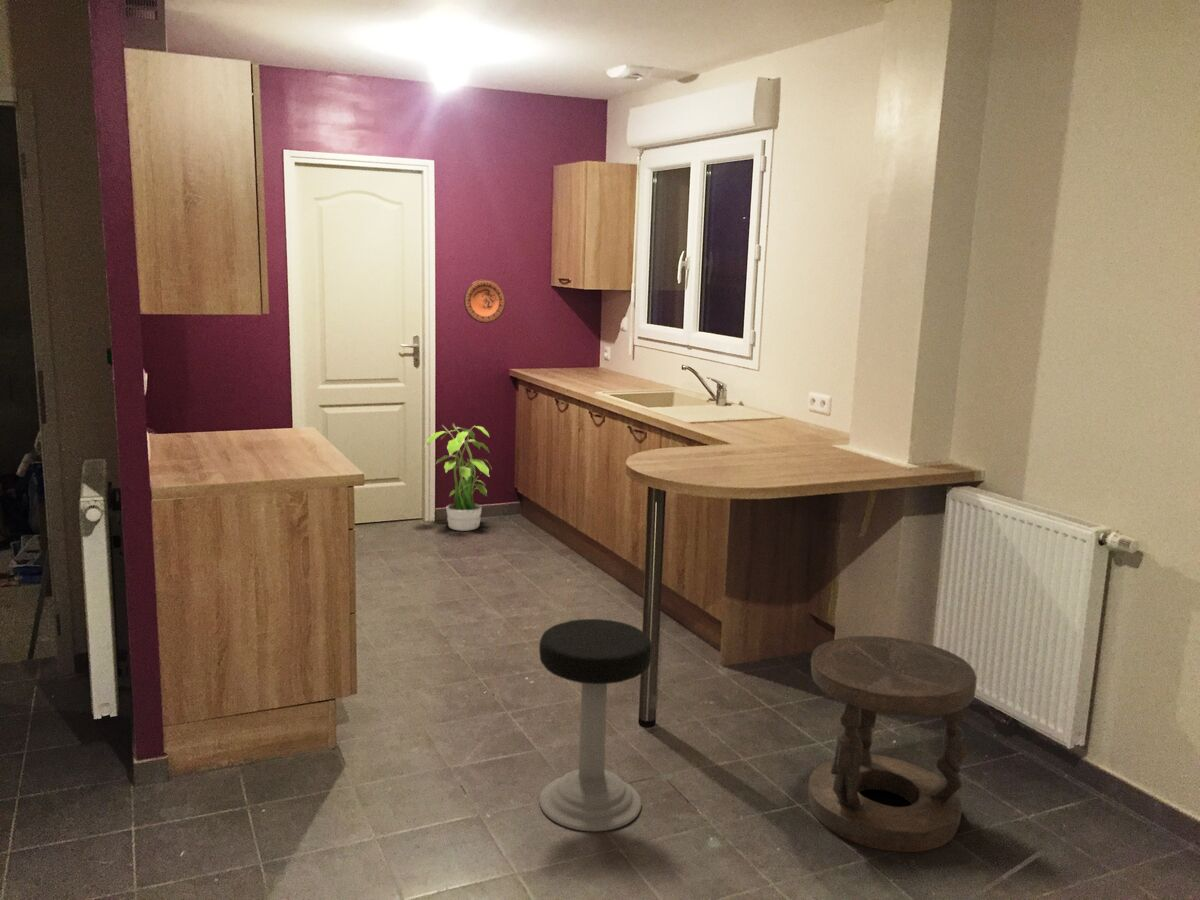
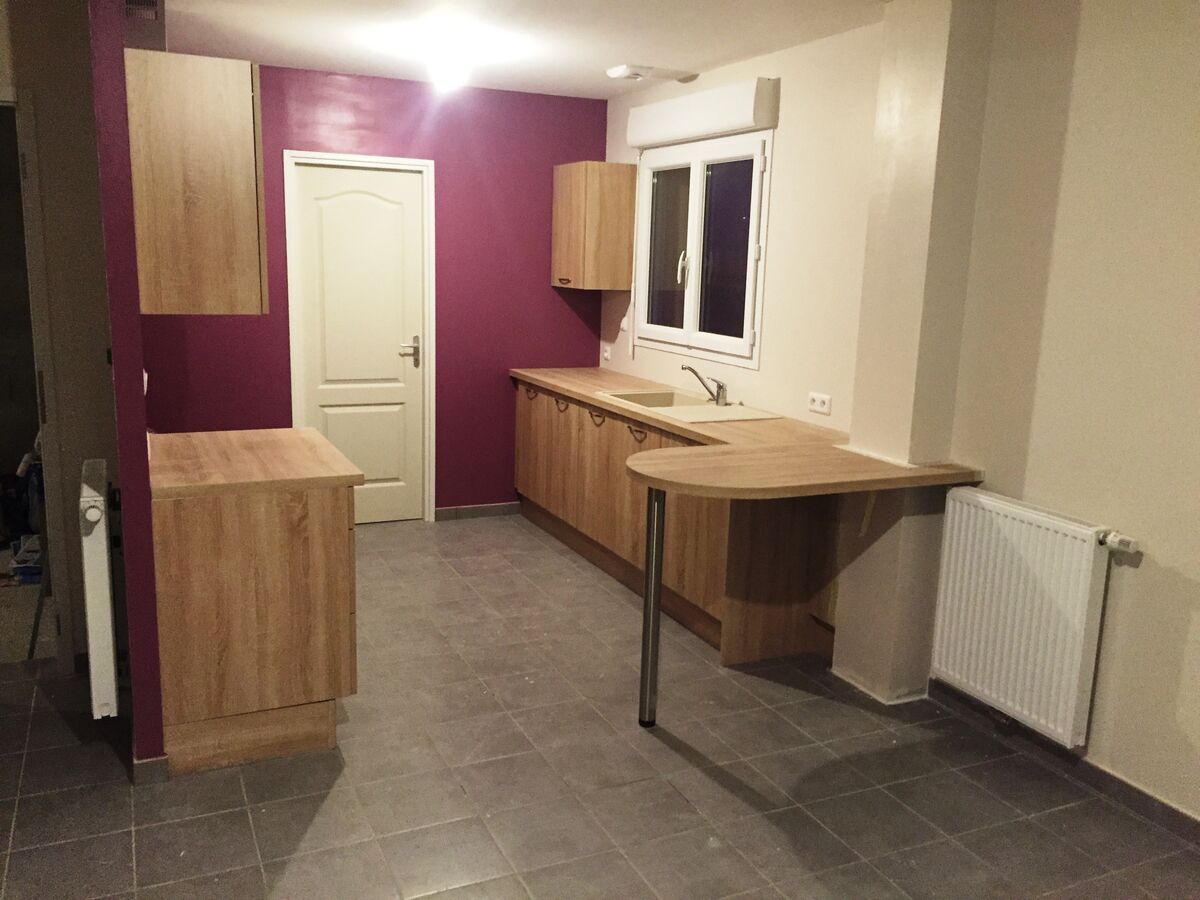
- stool (872, 737)
- stool (593, 721)
- potted plant (460, 477)
- decorative plate (484, 301)
